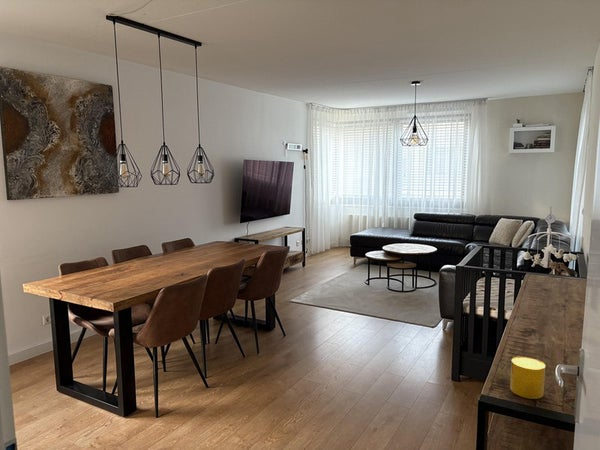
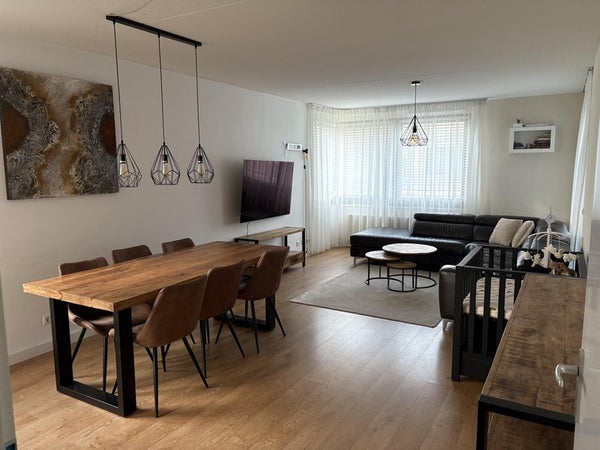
- cup (527, 377)
